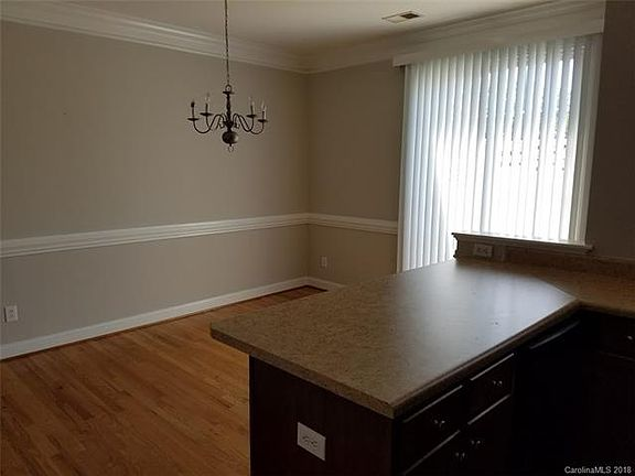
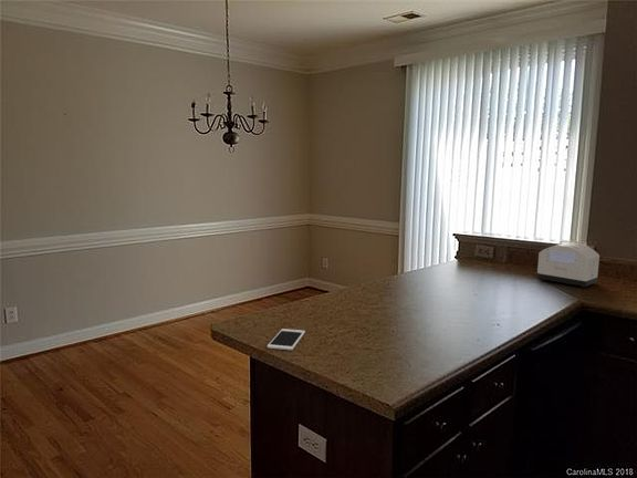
+ cell phone (286, 339)
+ toaster (572, 261)
